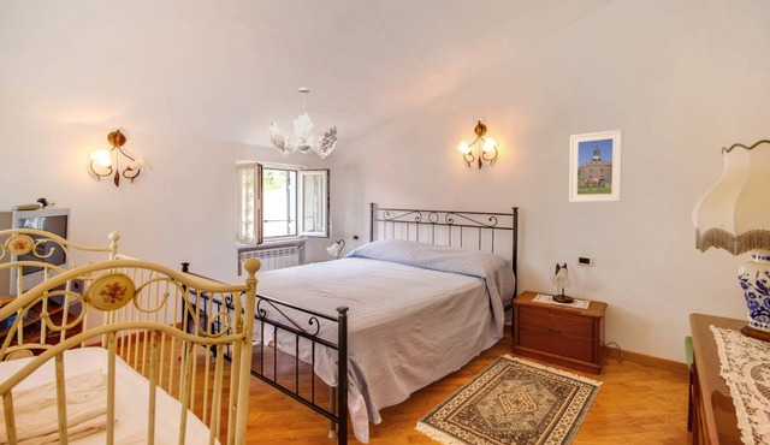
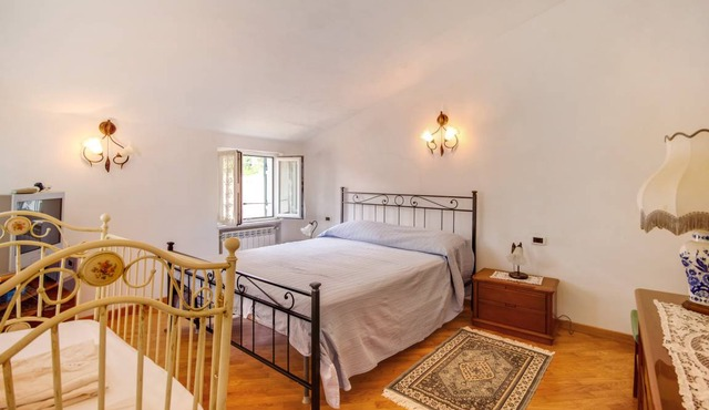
- chandelier (303, 121)
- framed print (594, 167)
